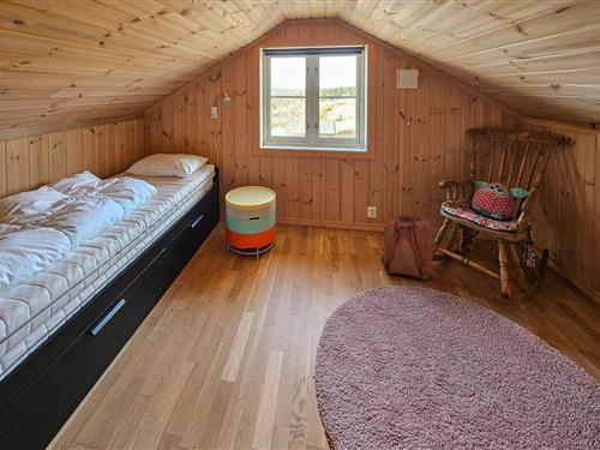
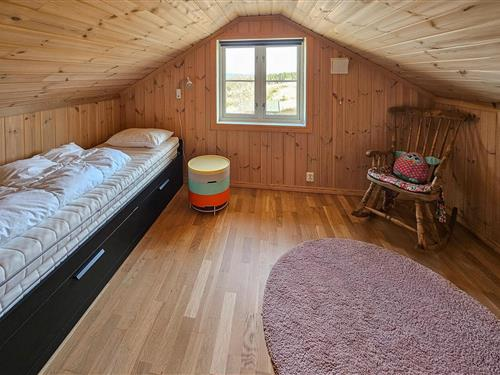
- backpack (408, 246)
